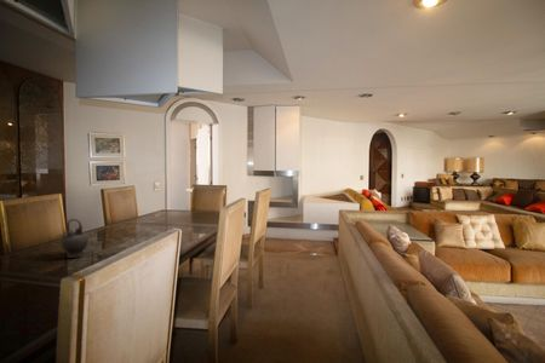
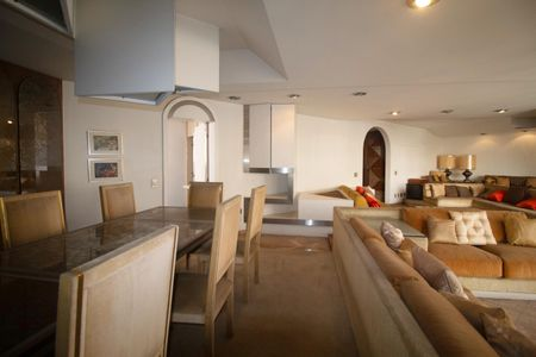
- teapot (73, 237)
